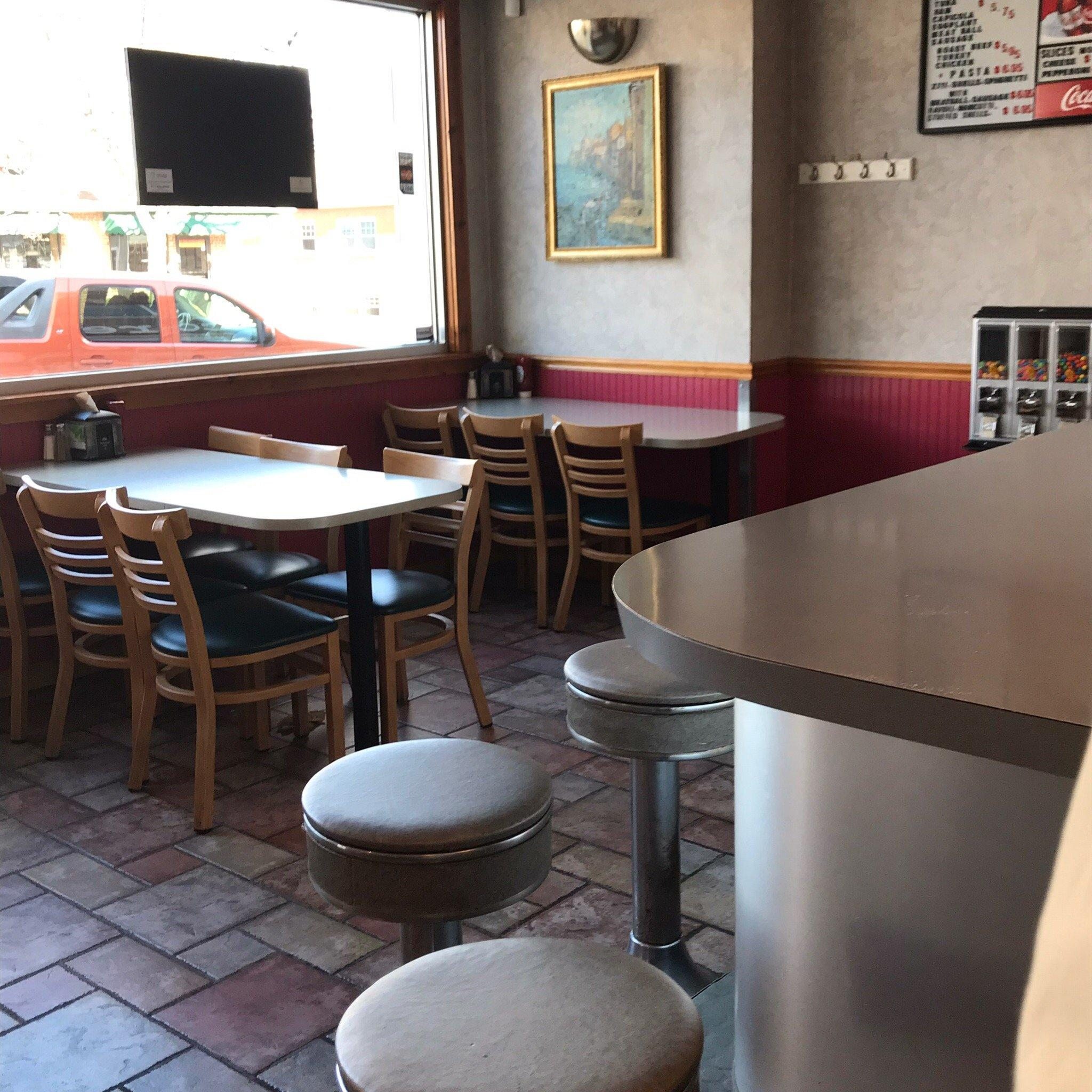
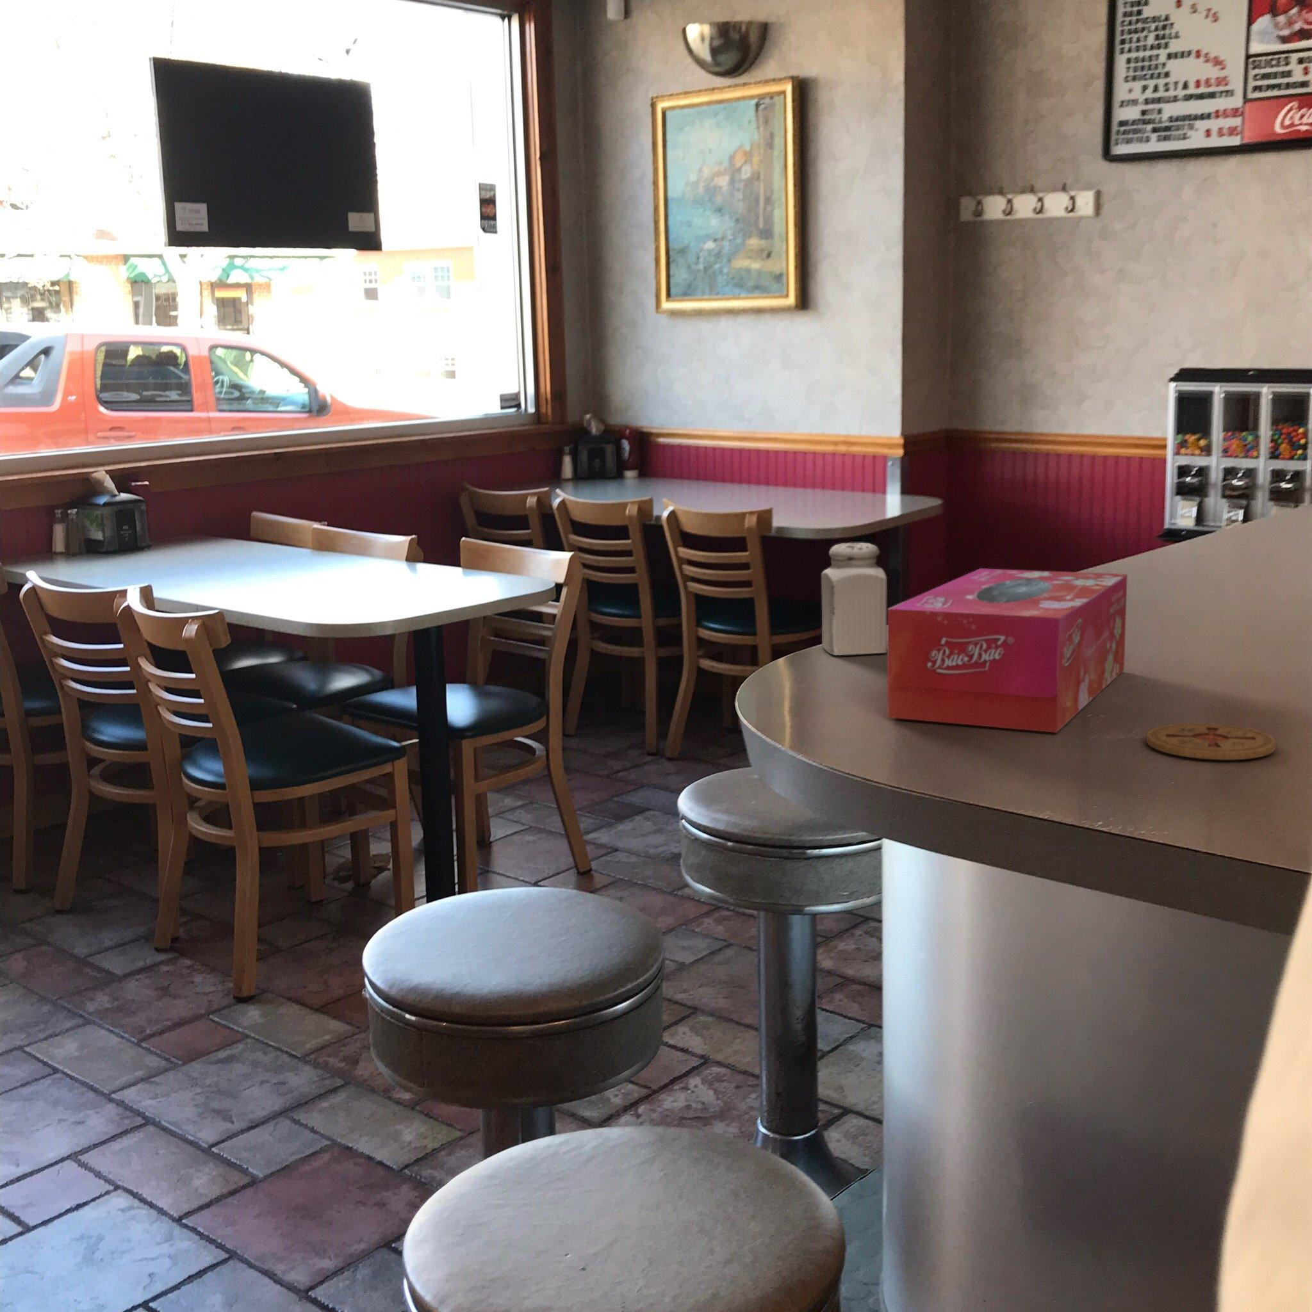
+ salt shaker (853, 597)
+ tissue box (1014, 642)
+ coaster (1210, 740)
